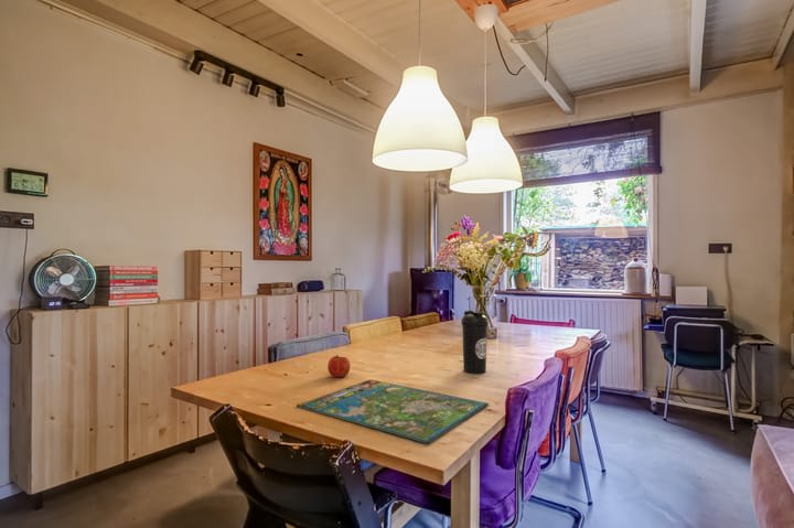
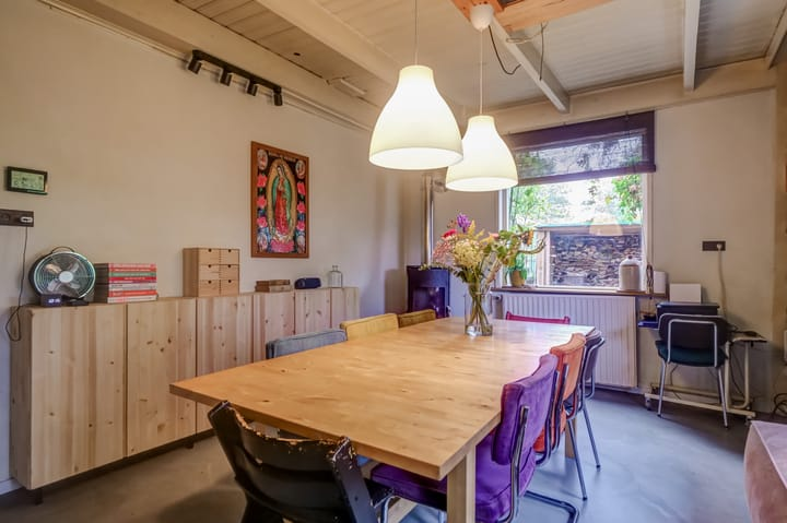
- water bottle (474, 341)
- fruit (339, 365)
- board game (393, 405)
